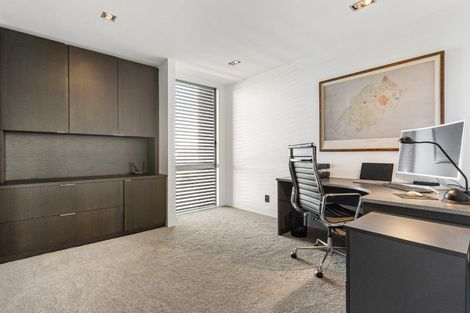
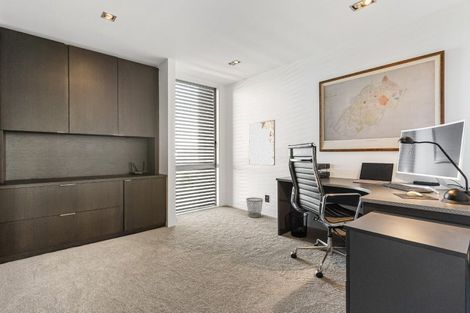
+ wastebasket (254, 207)
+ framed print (261, 143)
